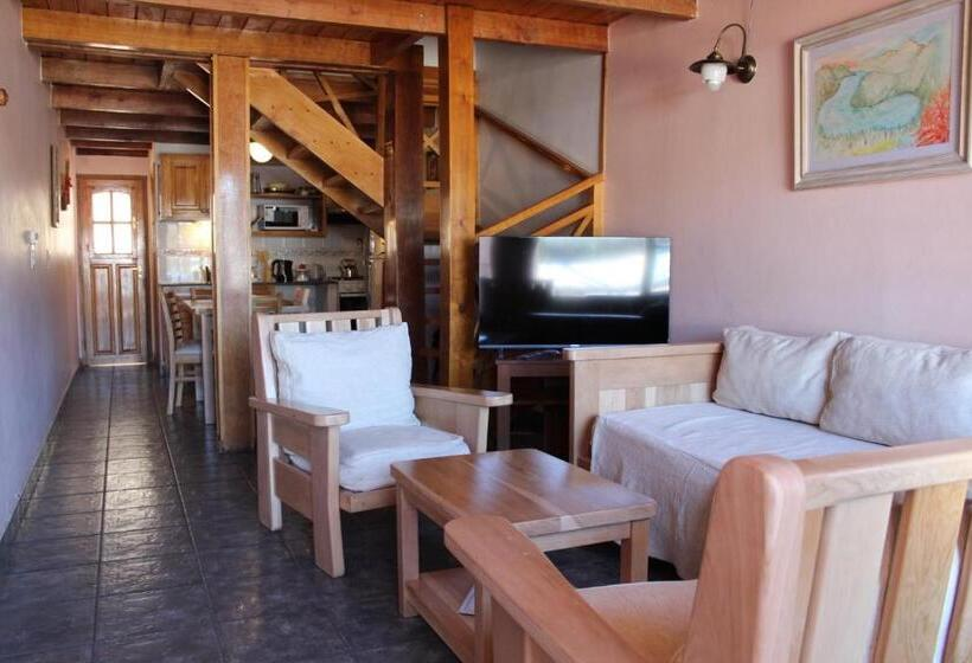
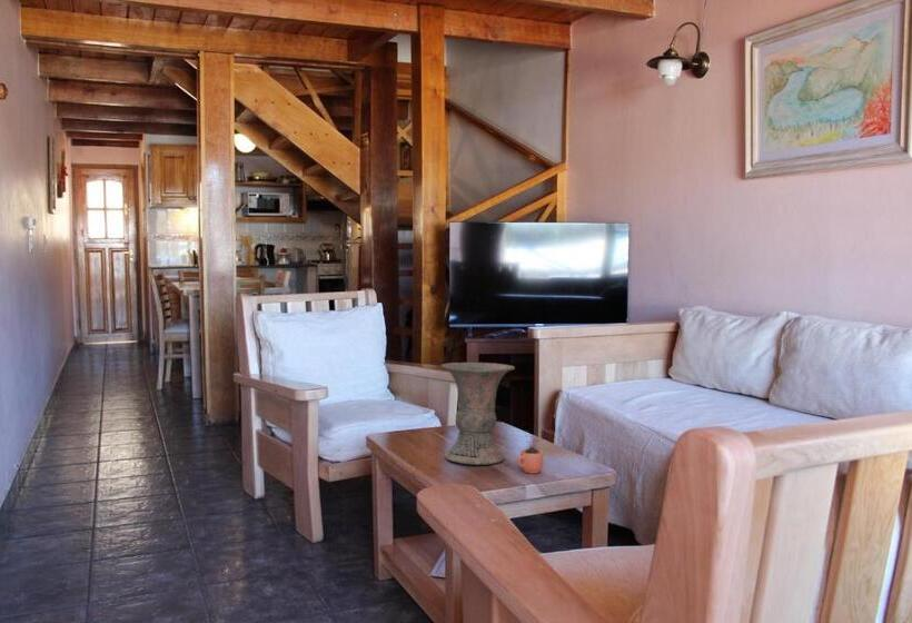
+ cocoa (528, 452)
+ vase (477, 411)
